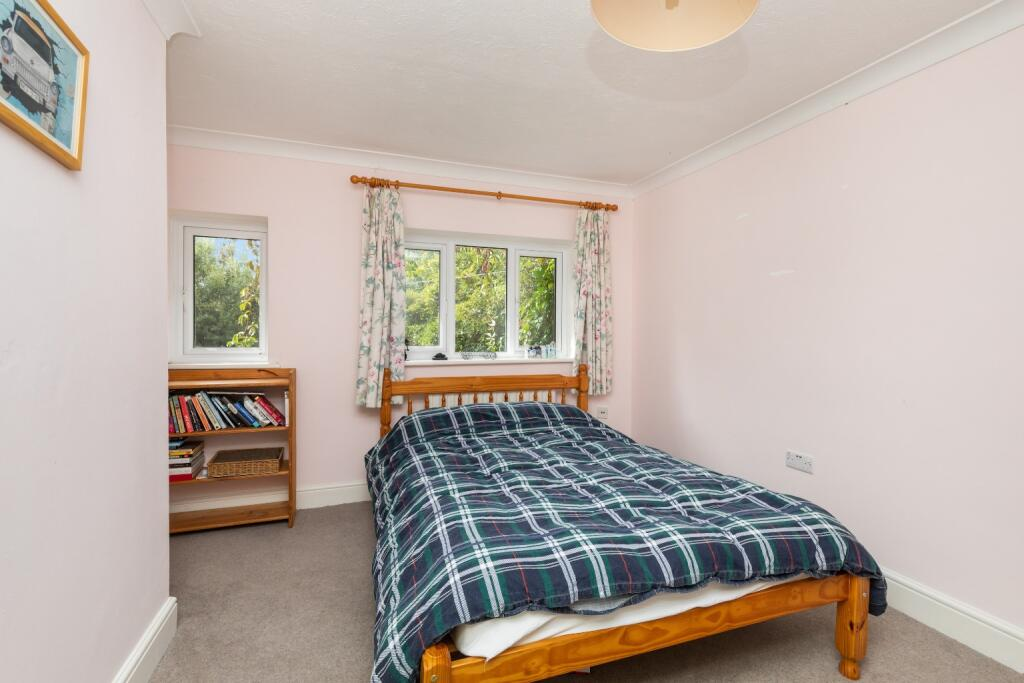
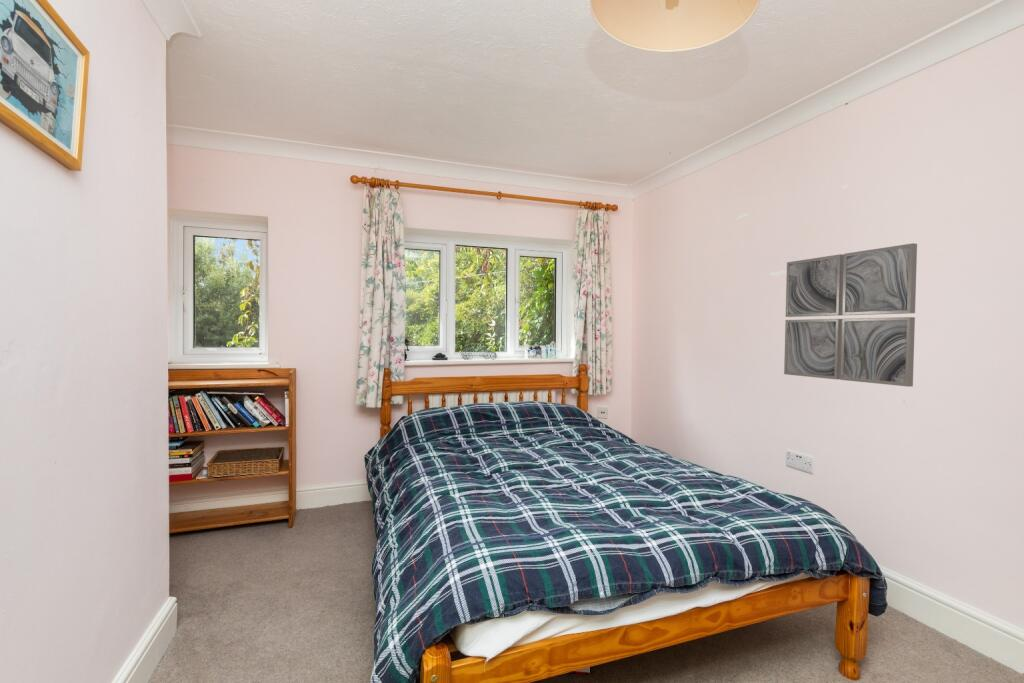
+ wall art (842, 319)
